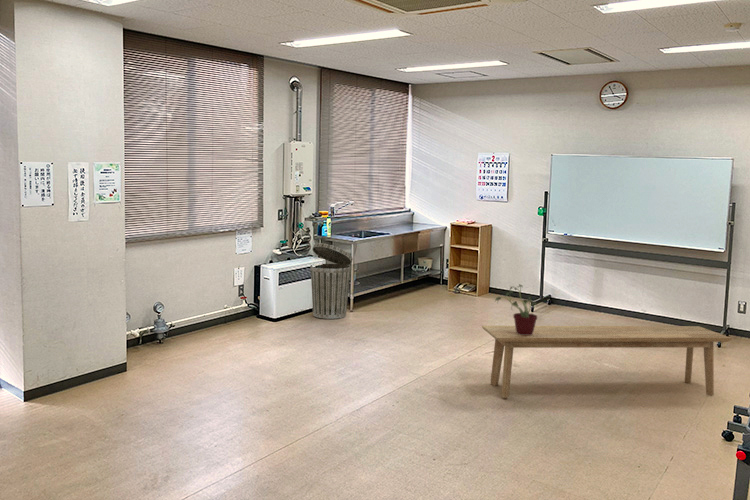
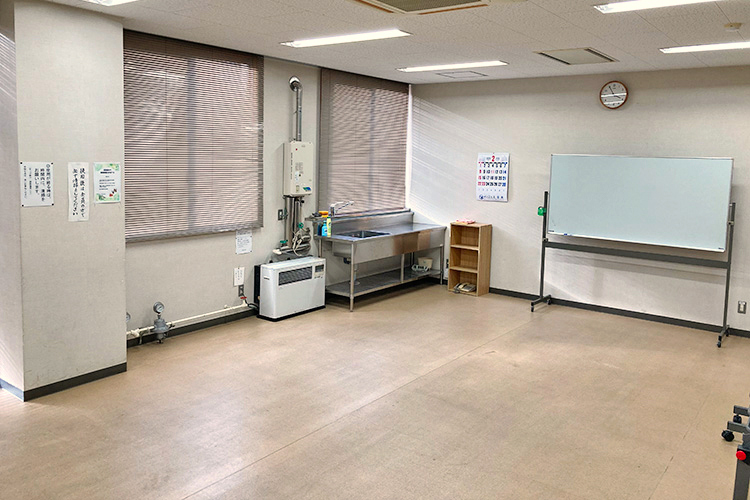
- potted plant (517, 307)
- trash can (330, 278)
- bench (602, 347)
